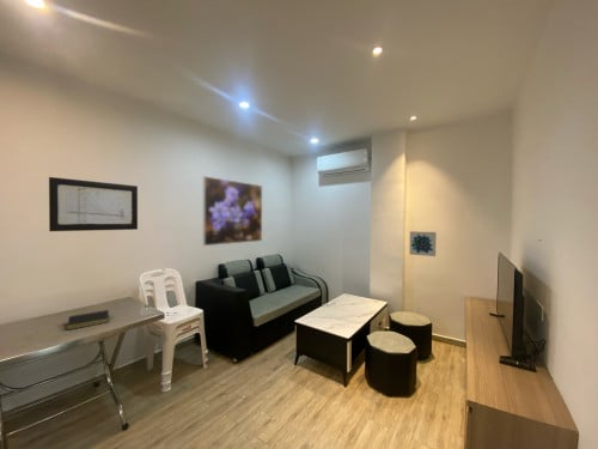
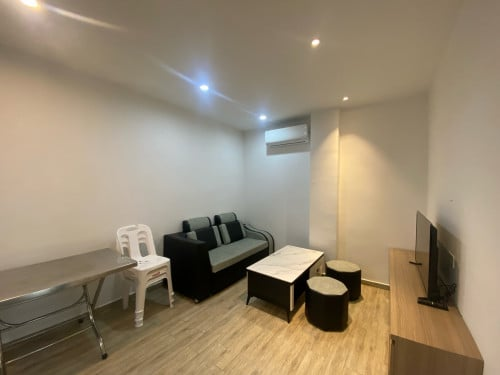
- notepad (89, 318)
- wall art (422, 243)
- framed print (236, 212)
- wall art (98, 206)
